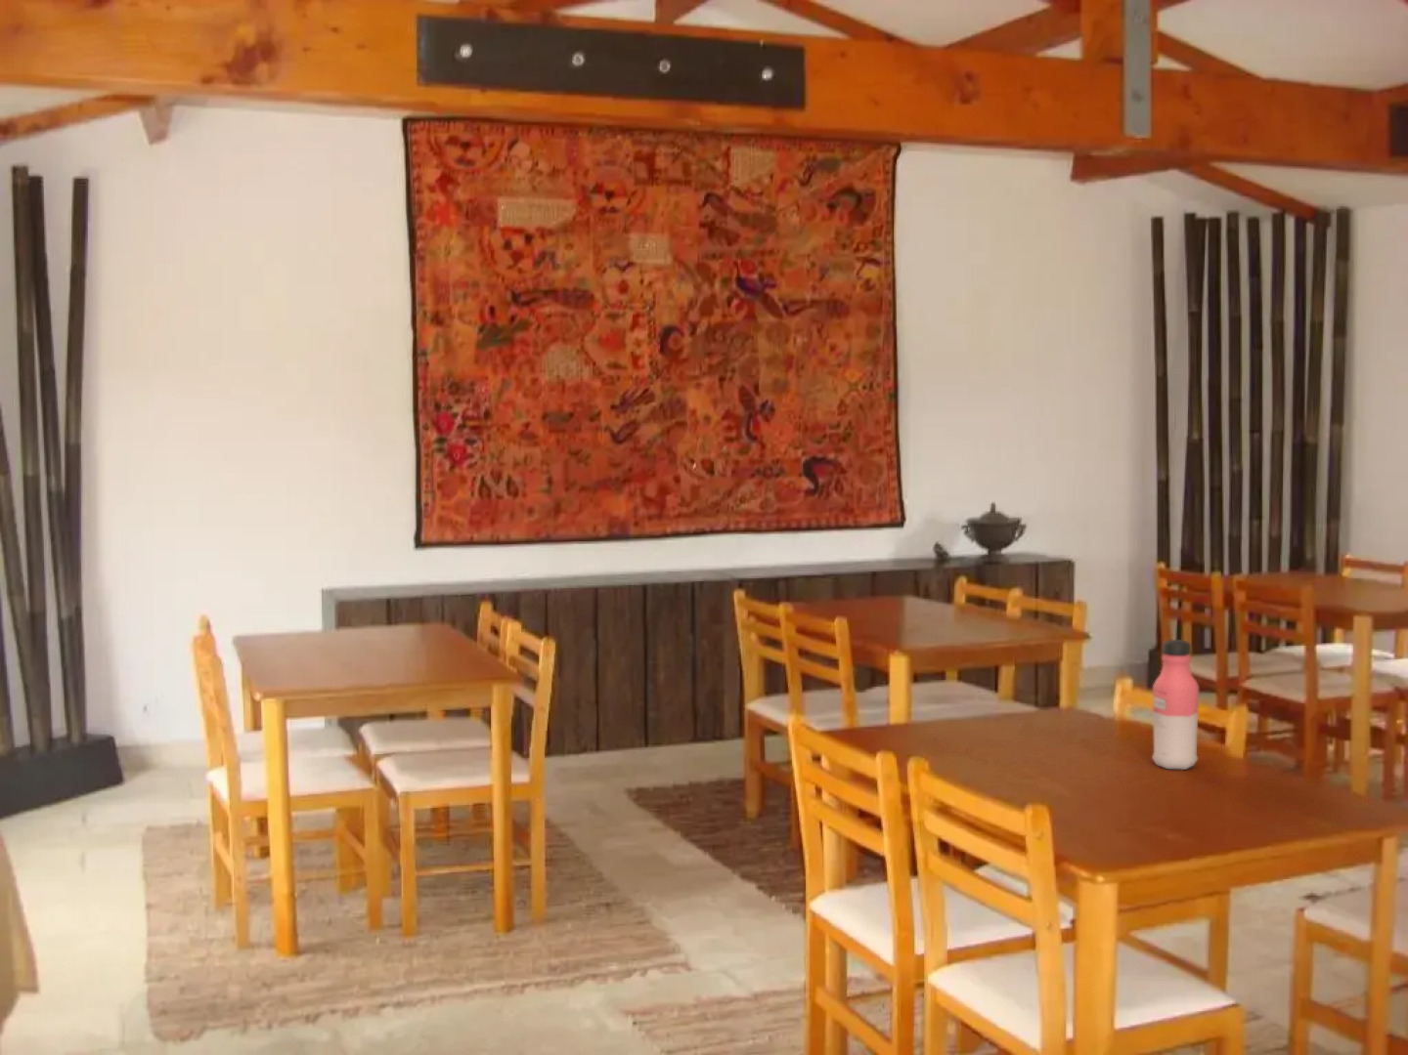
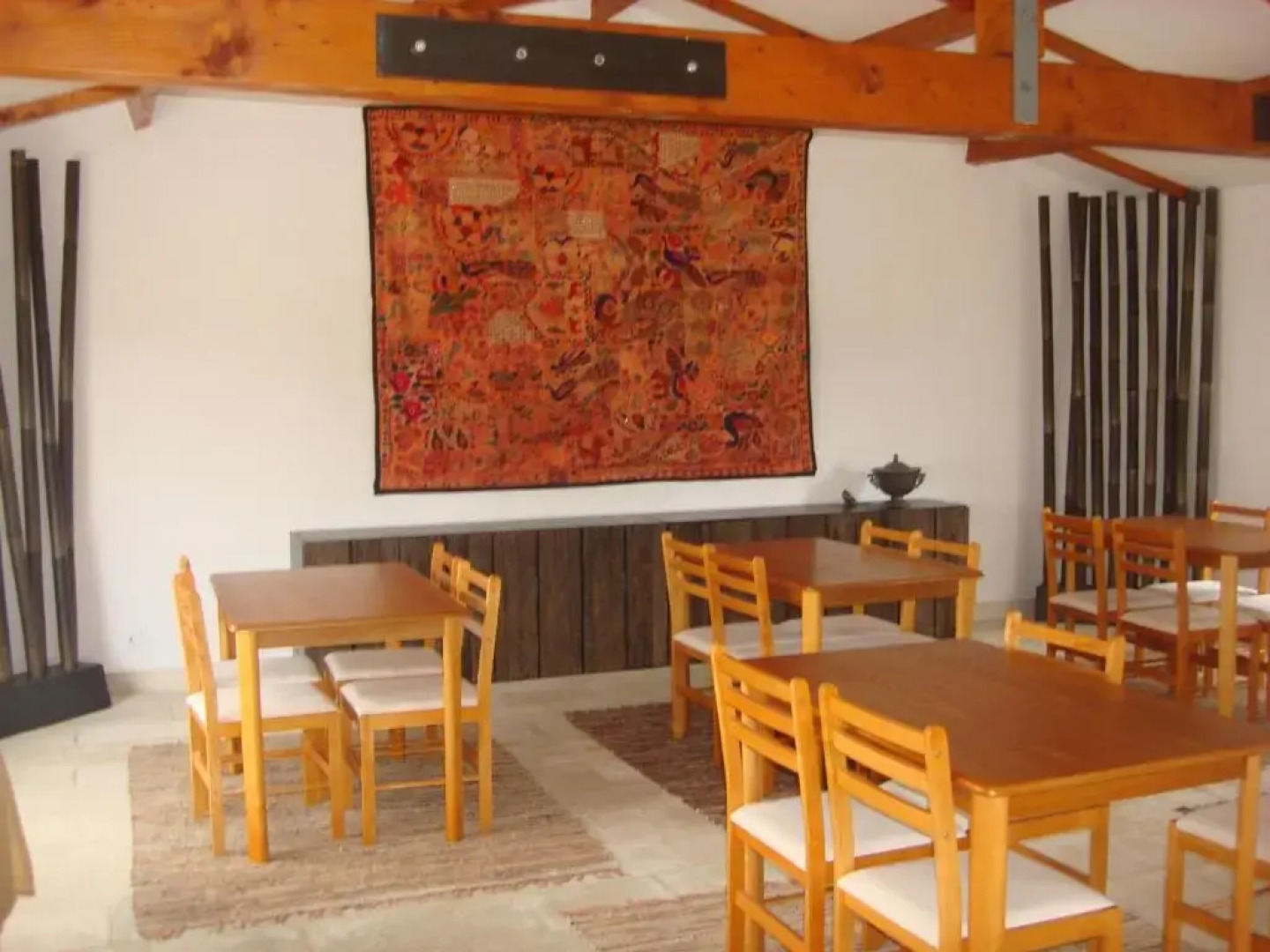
- water bottle (1175, 704)
